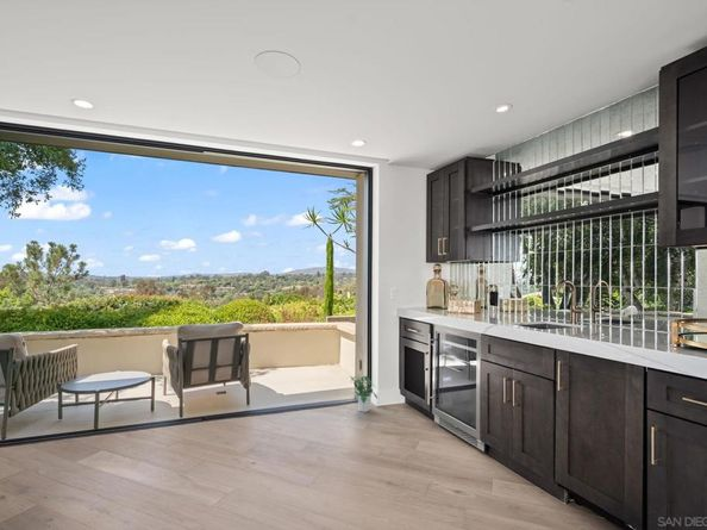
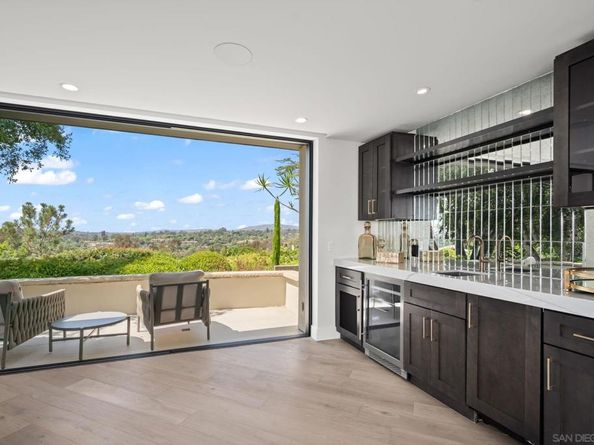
- potted plant (363, 392)
